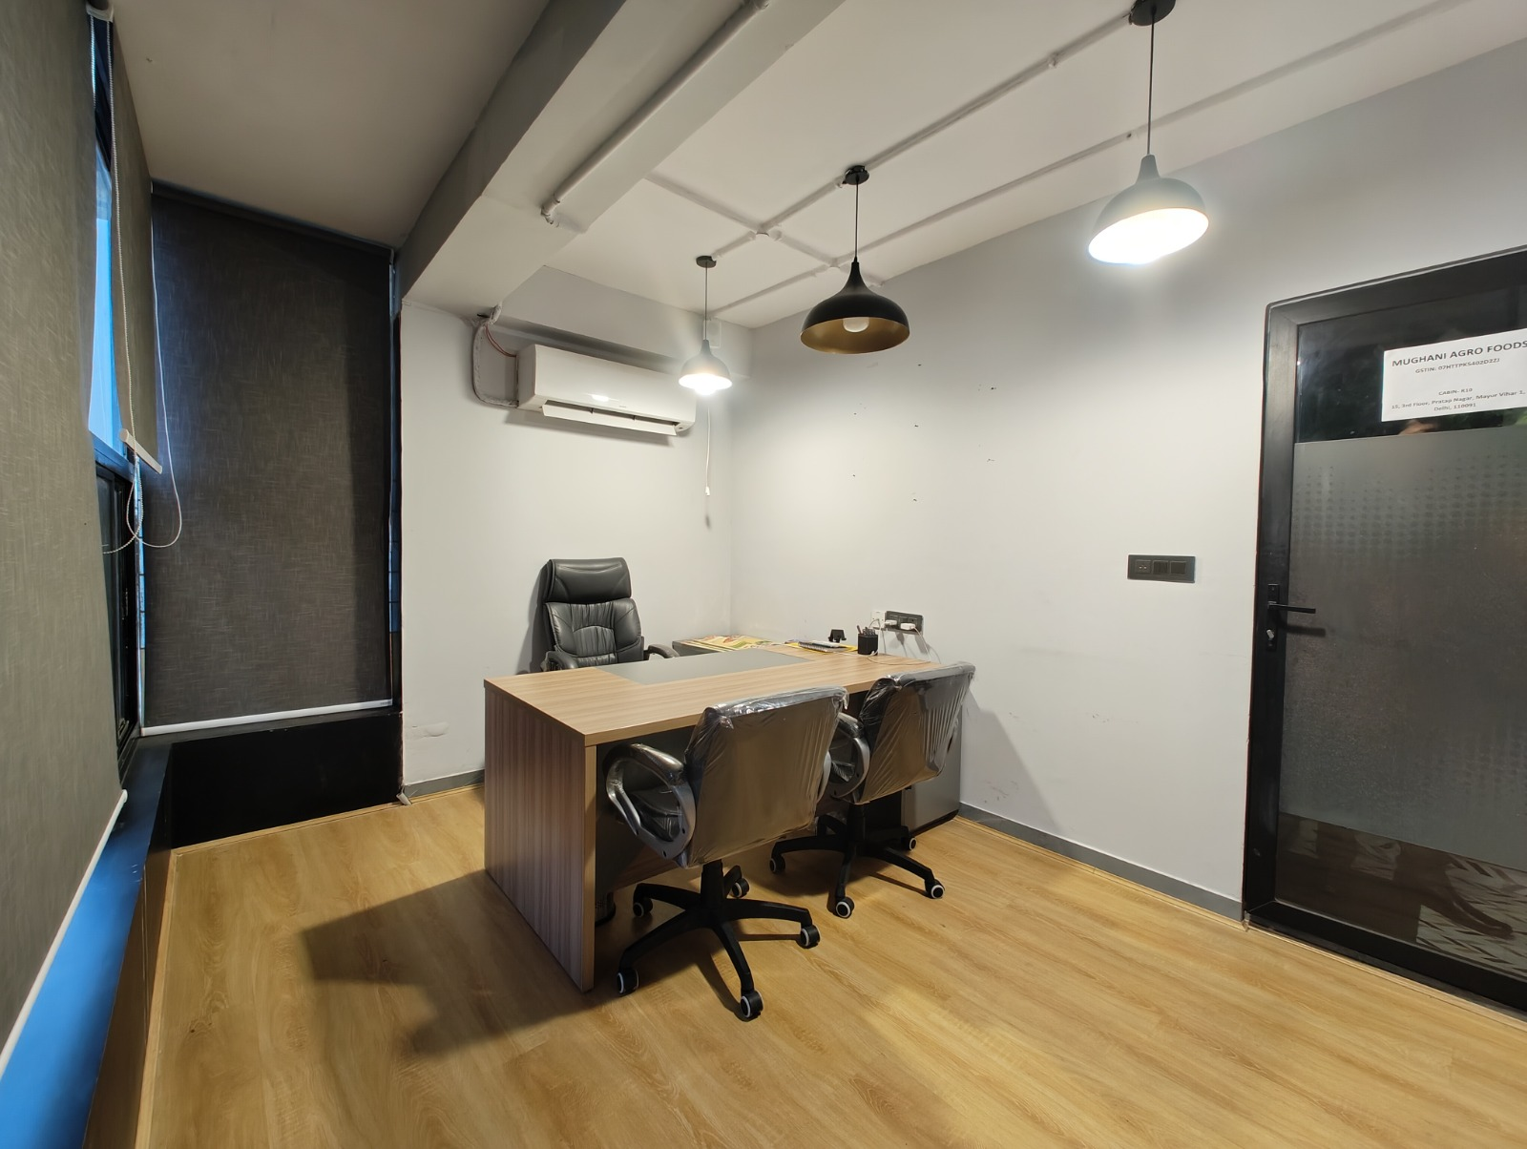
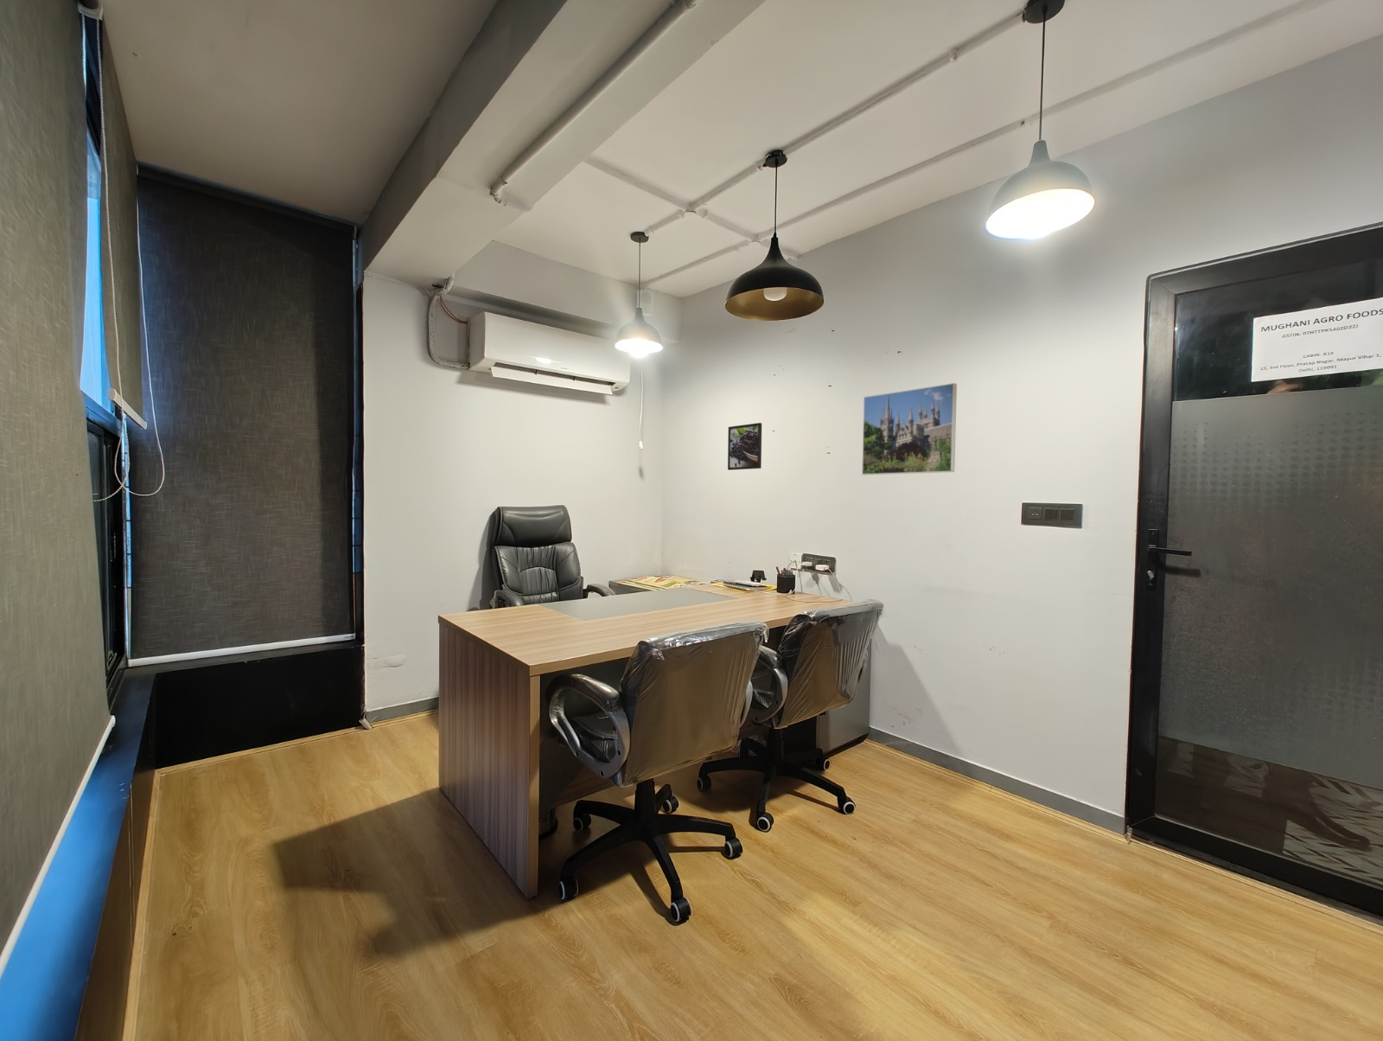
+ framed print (745, 447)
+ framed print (906, 432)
